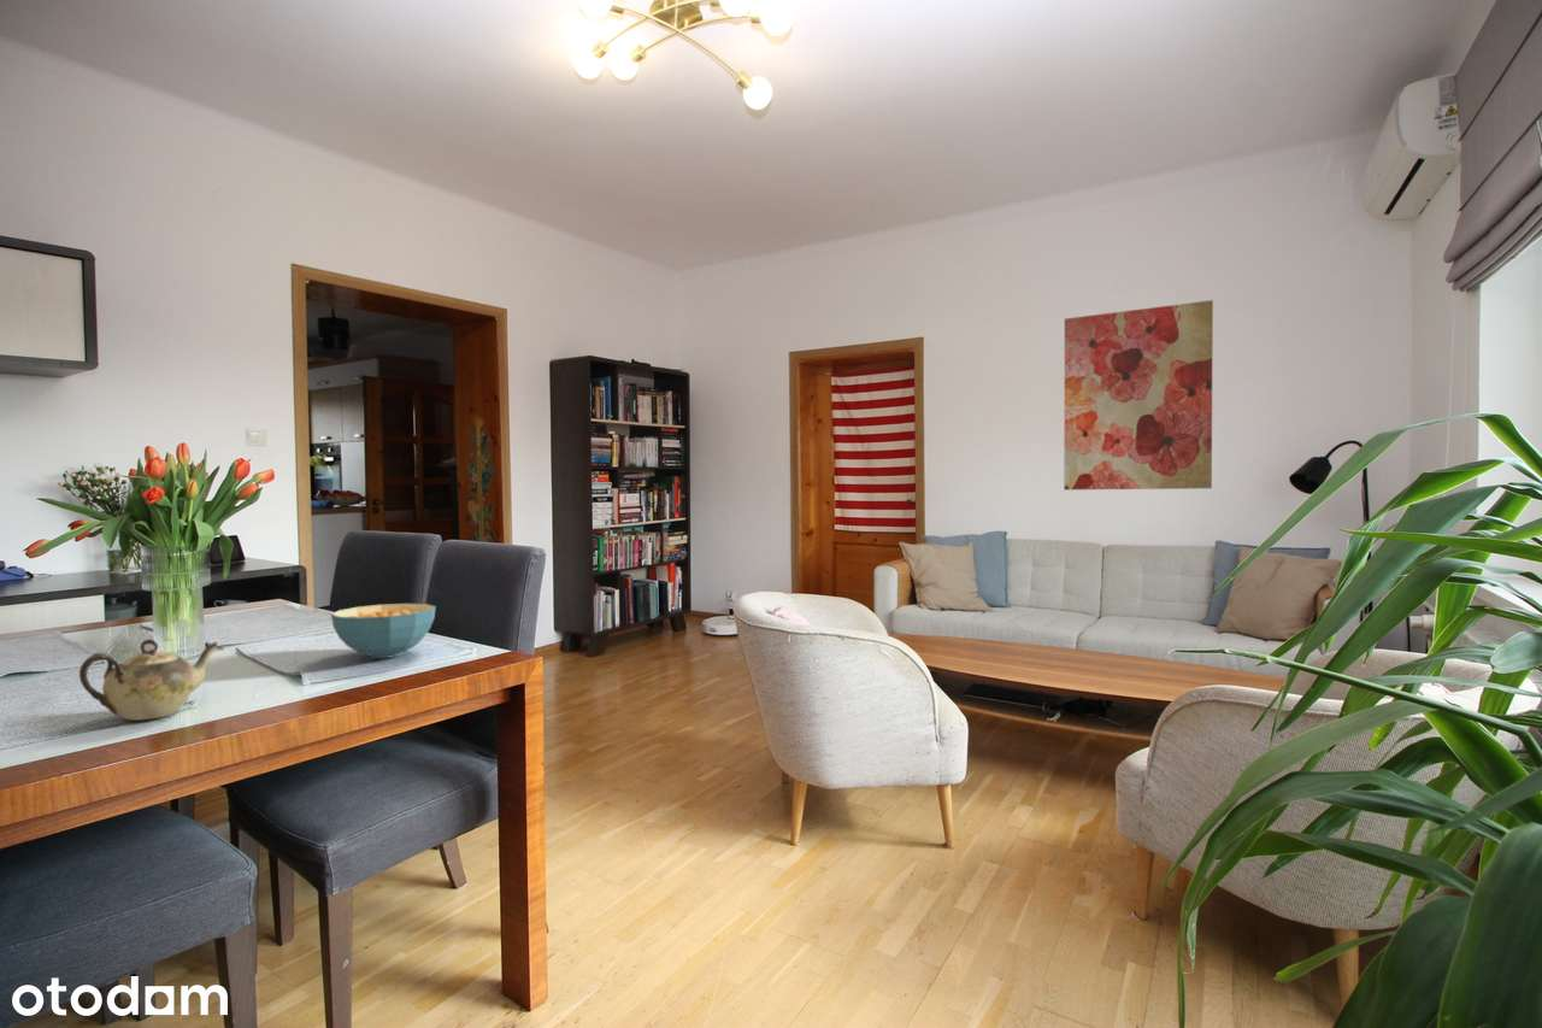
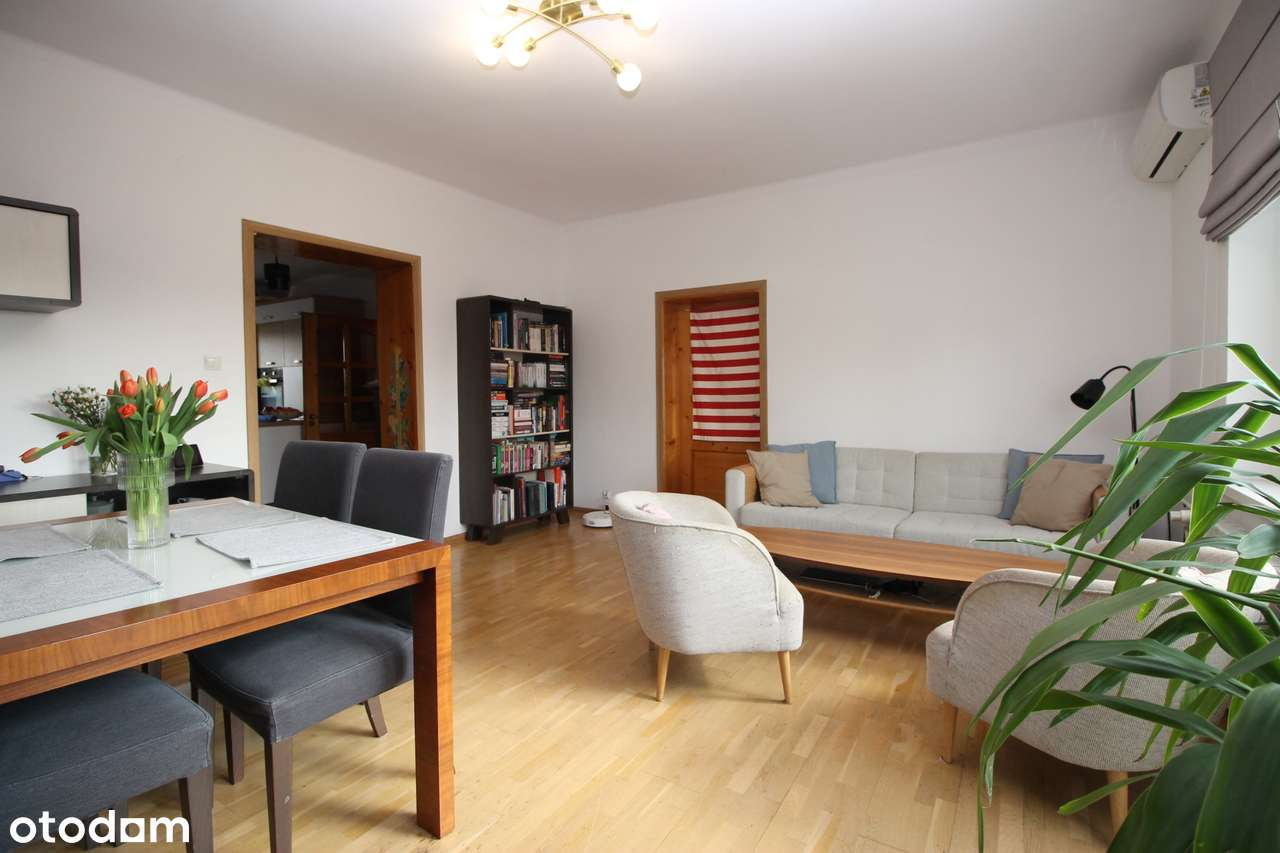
- cereal bowl (386, 633)
- teapot (157, 675)
- wall art (1135, 399)
